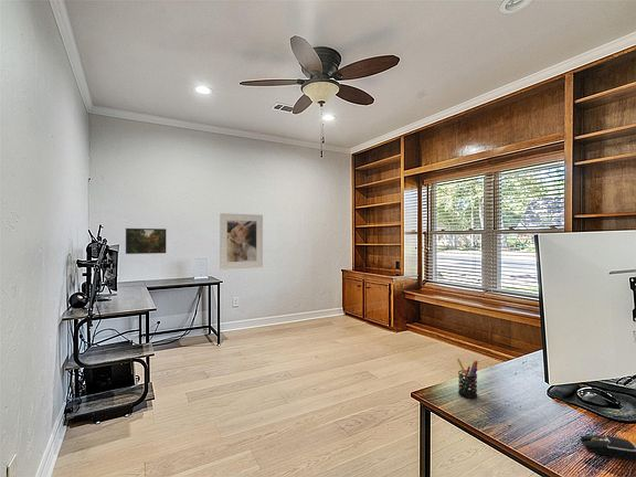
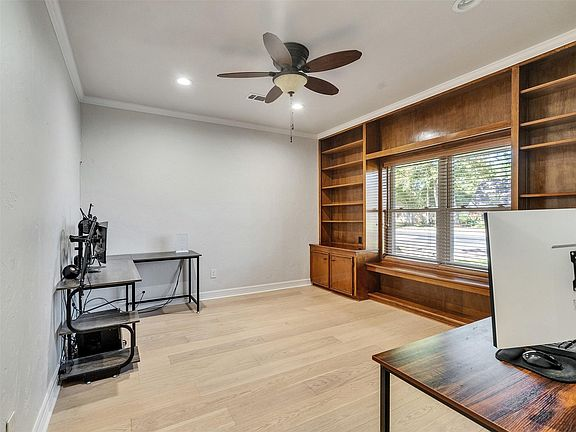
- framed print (146, 241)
- computer mouse (611, 445)
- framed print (242, 241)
- pen holder (469, 375)
